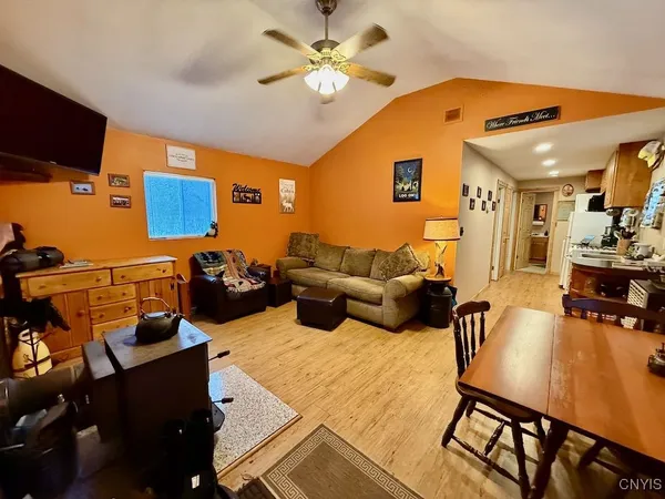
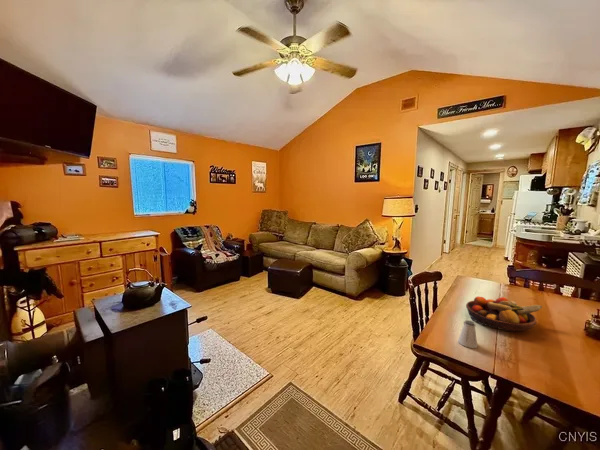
+ saltshaker (468, 332)
+ fruit bowl (499, 308)
